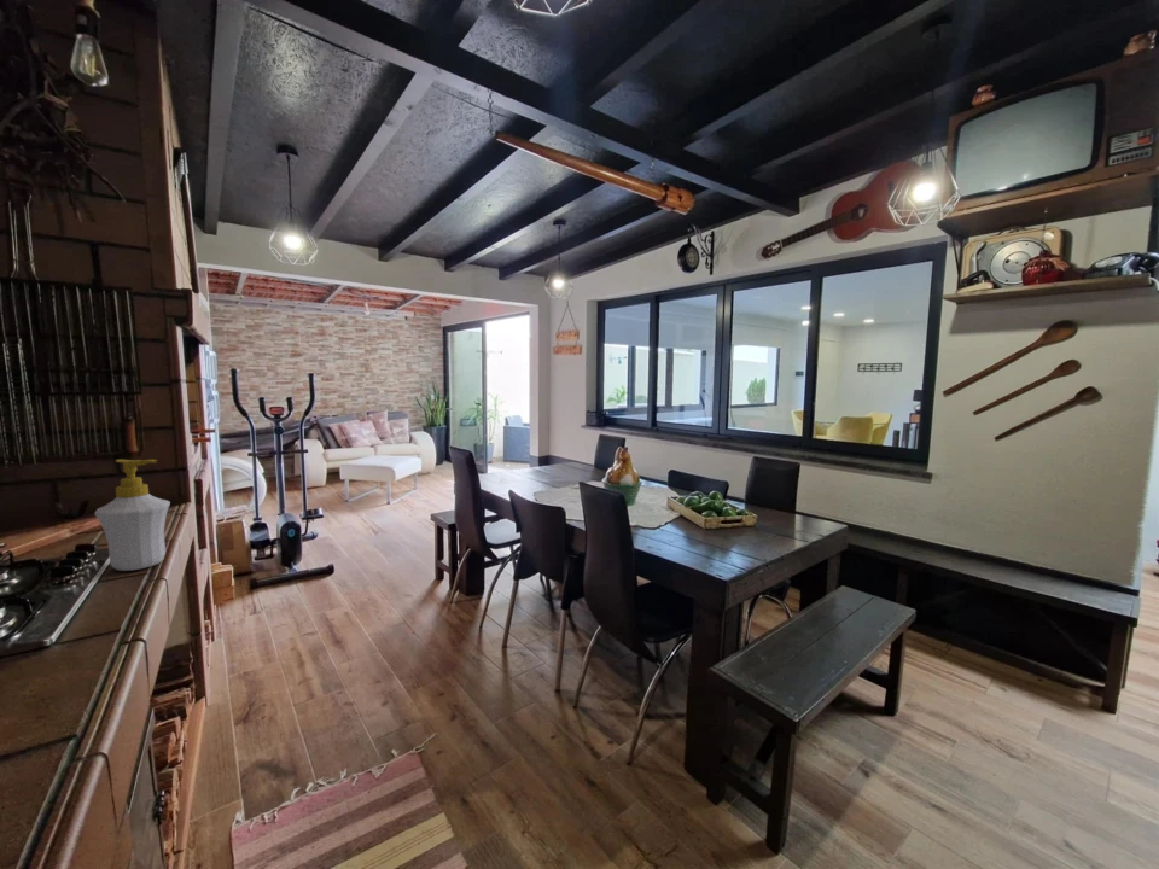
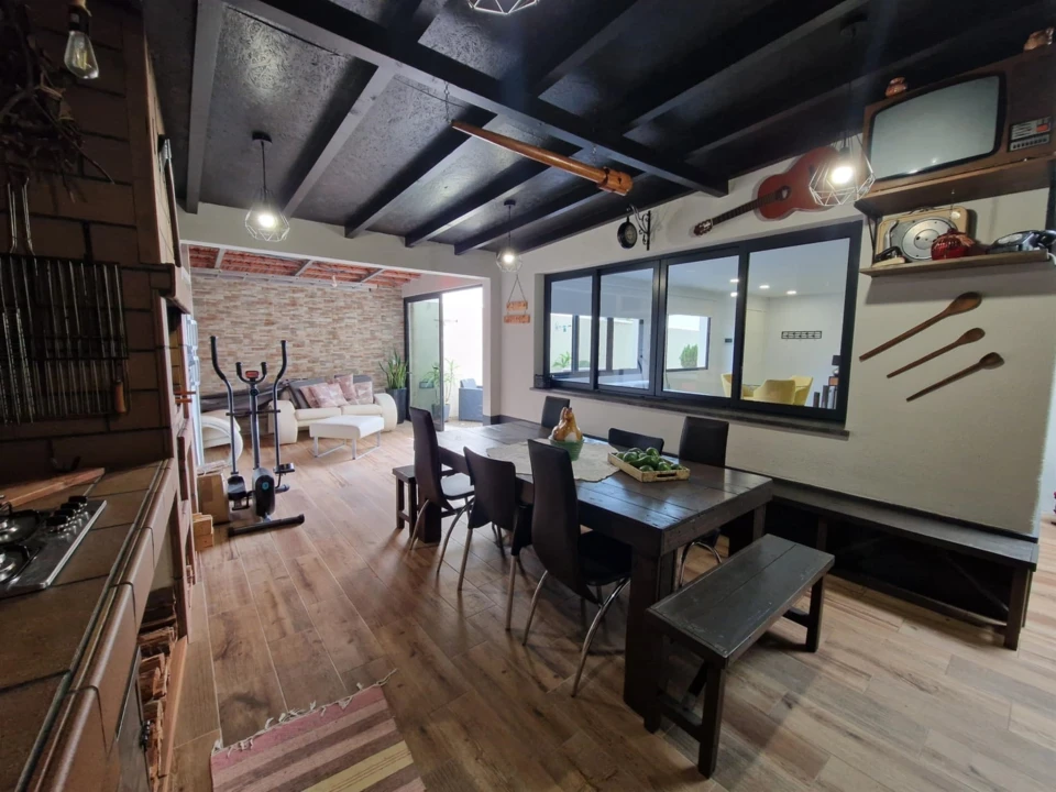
- soap bottle (134, 512)
